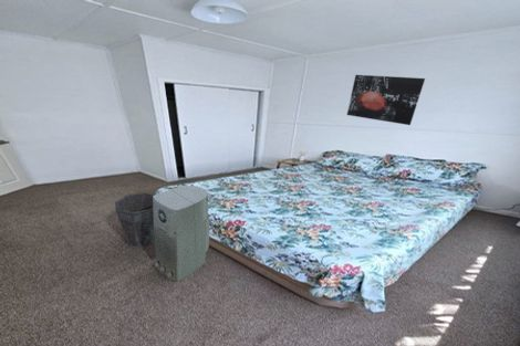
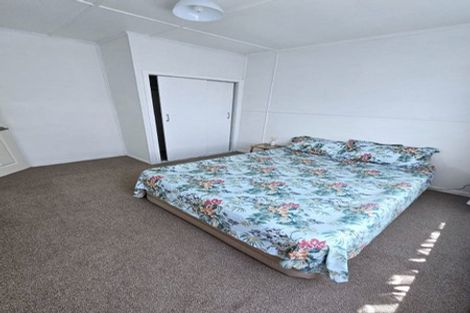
- waste bin (142, 220)
- wall art (382, 98)
- air purifier (183, 231)
